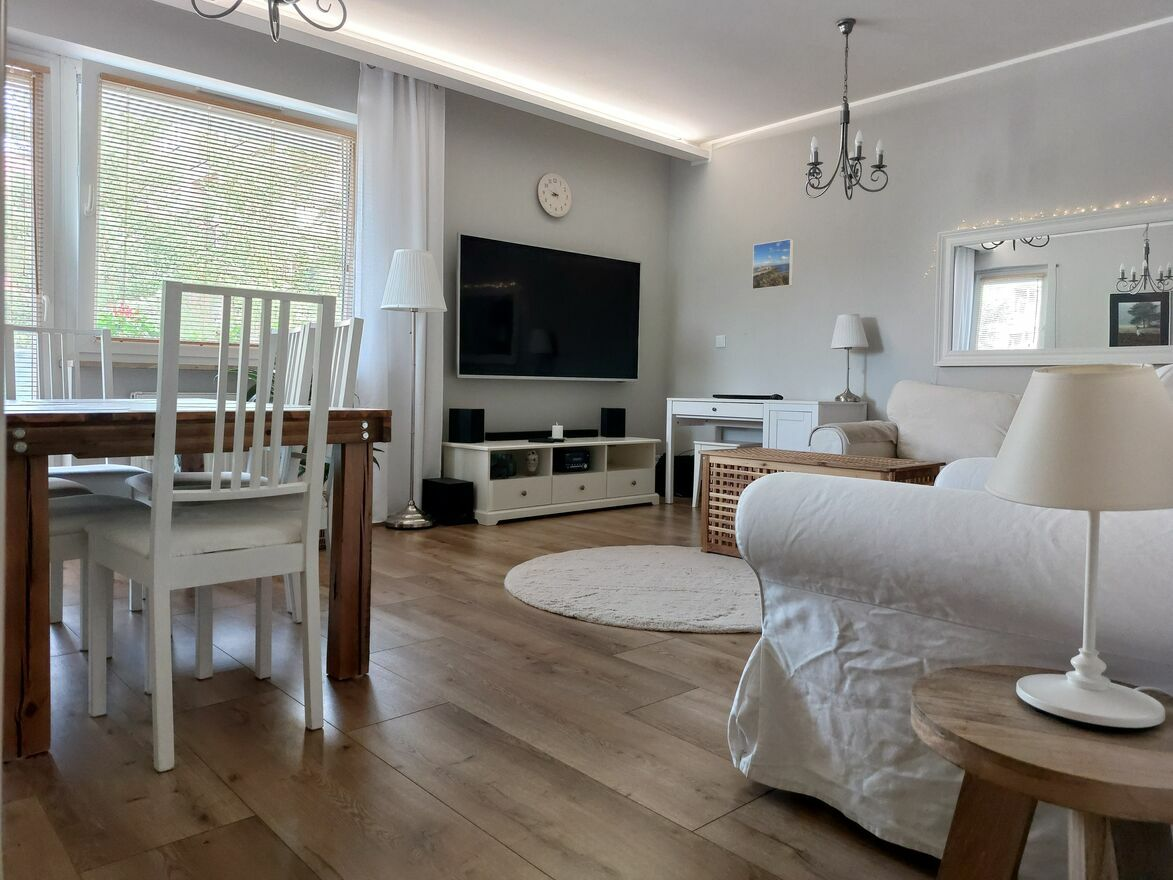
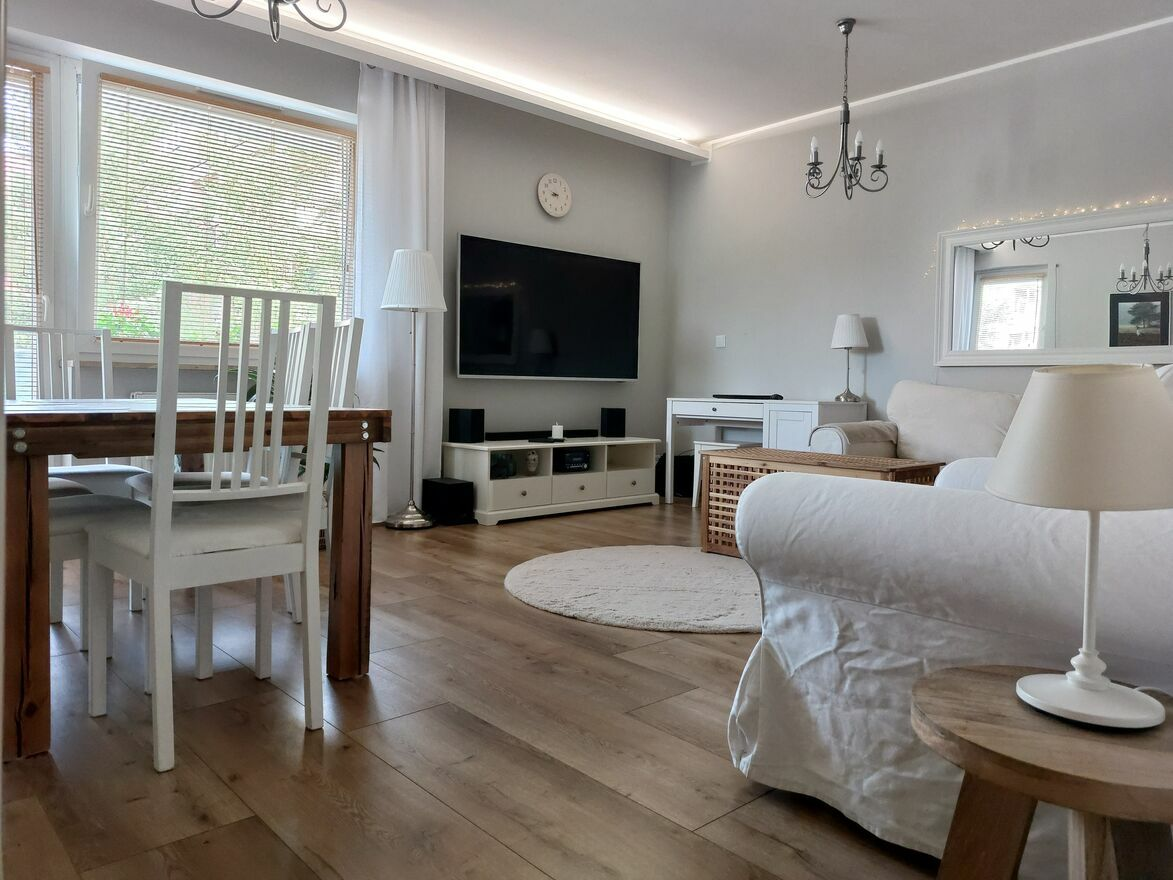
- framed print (772, 264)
